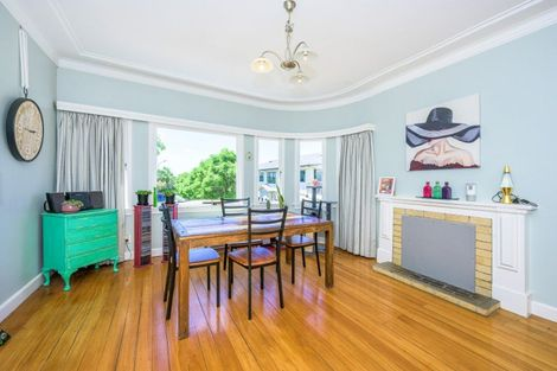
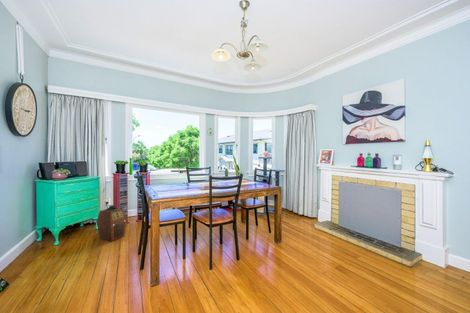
+ speaker (112, 221)
